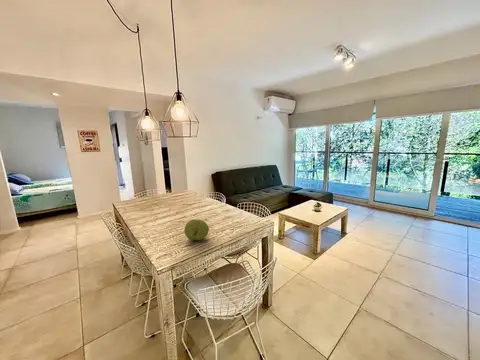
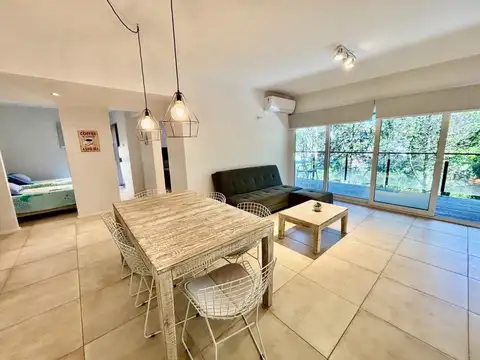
- fruit (196, 229)
